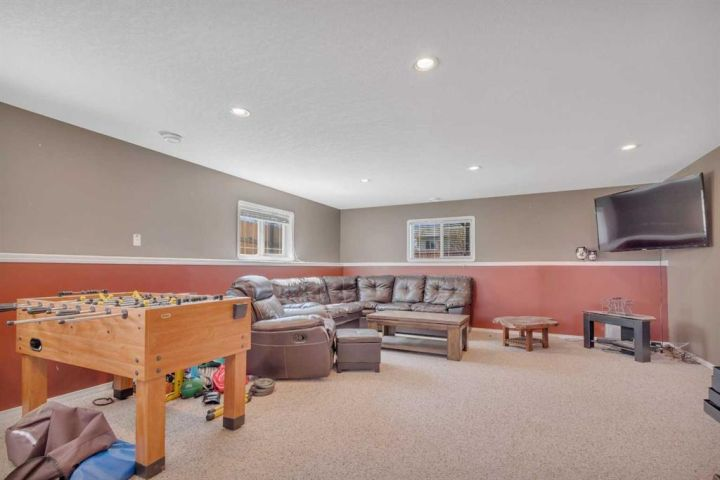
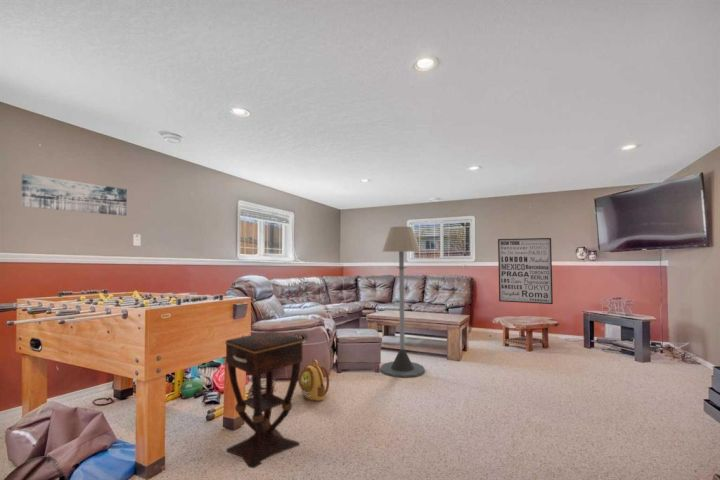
+ wall art (79, 197)
+ wall art (524, 270)
+ backpack (314, 378)
+ floor lamp (401, 298)
+ side table (263, 393)
